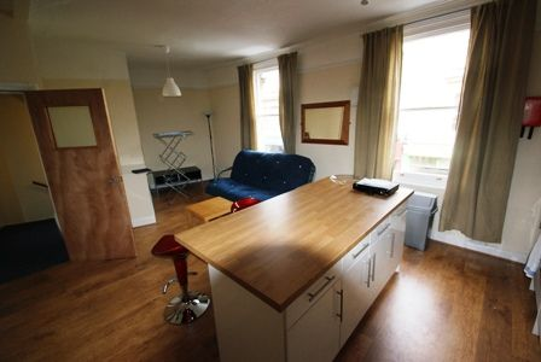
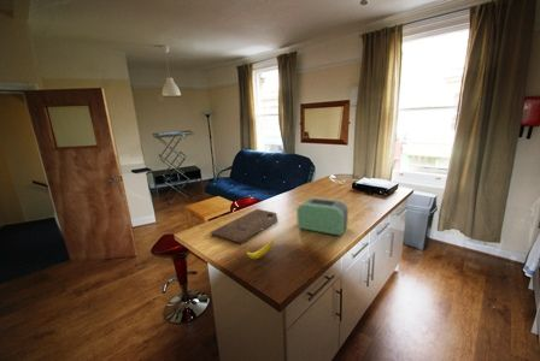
+ banana (260, 249)
+ toaster (322, 214)
+ cutting board (250, 223)
